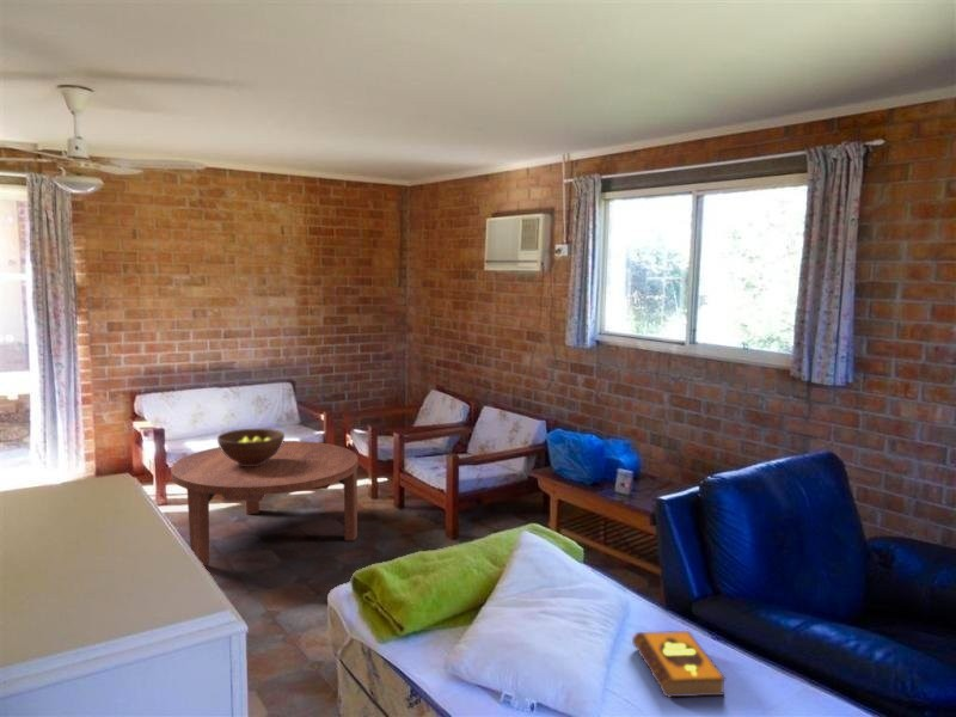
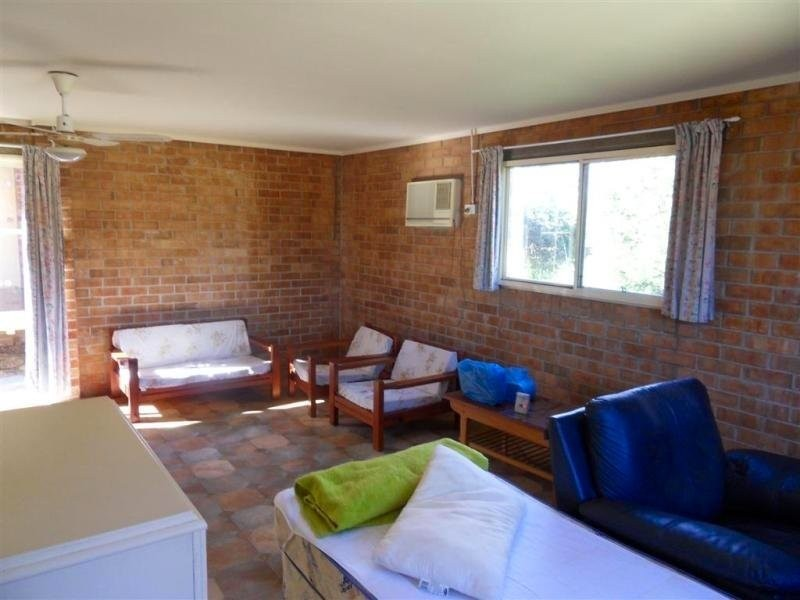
- fruit bowl (251, 448)
- coffee table (264, 496)
- hardback book (675, 661)
